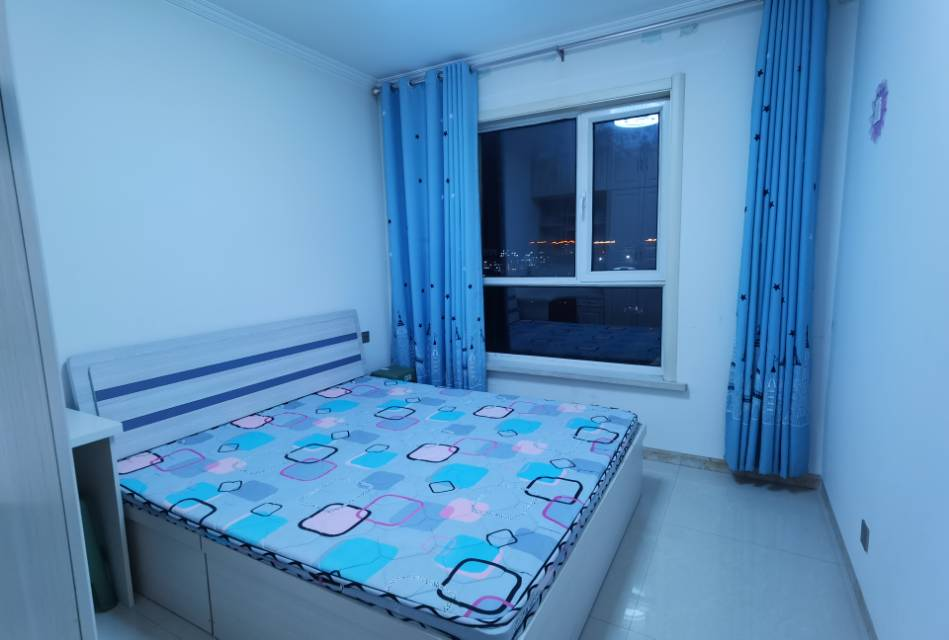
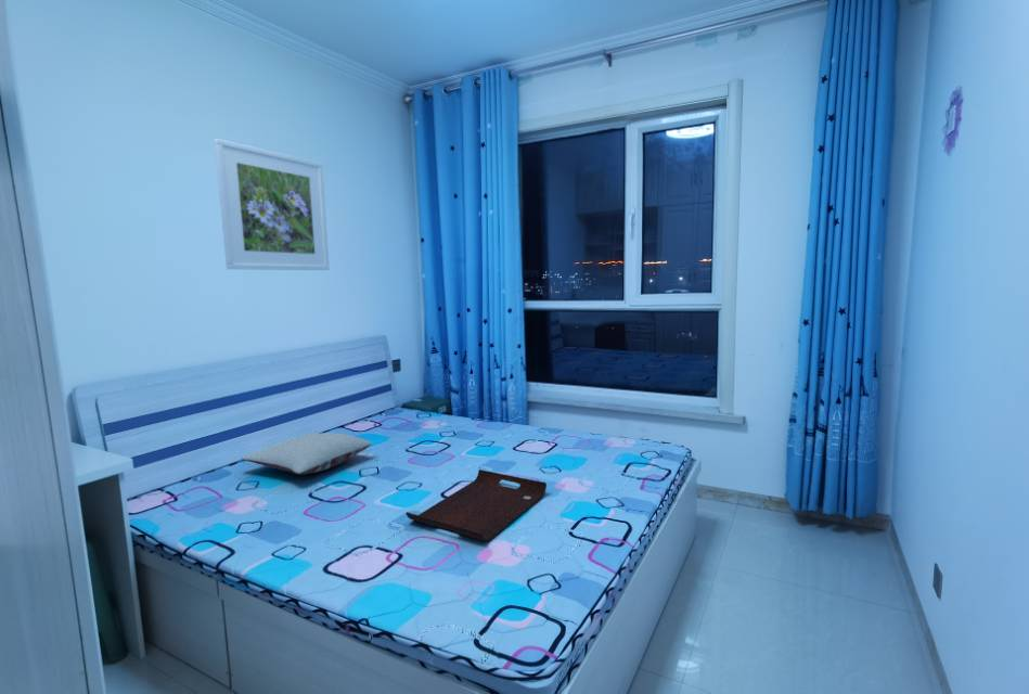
+ pillow (308, 450)
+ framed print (278, 211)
+ serving tray (480, 501)
